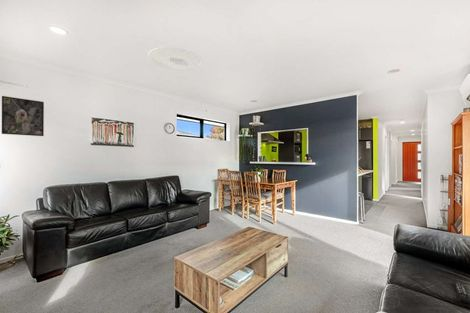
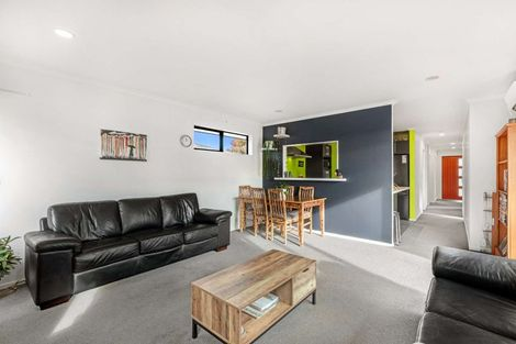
- remote control (461, 291)
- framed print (23, 117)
- ceiling light (175, 57)
